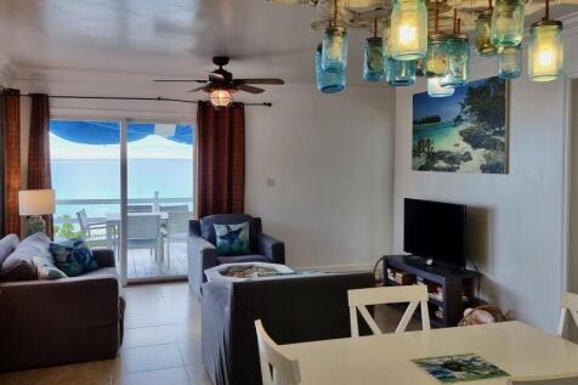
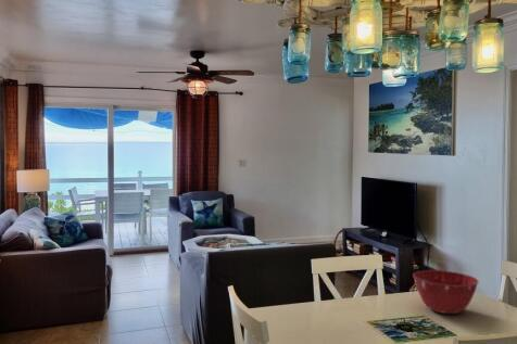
+ mixing bowl (444, 293)
